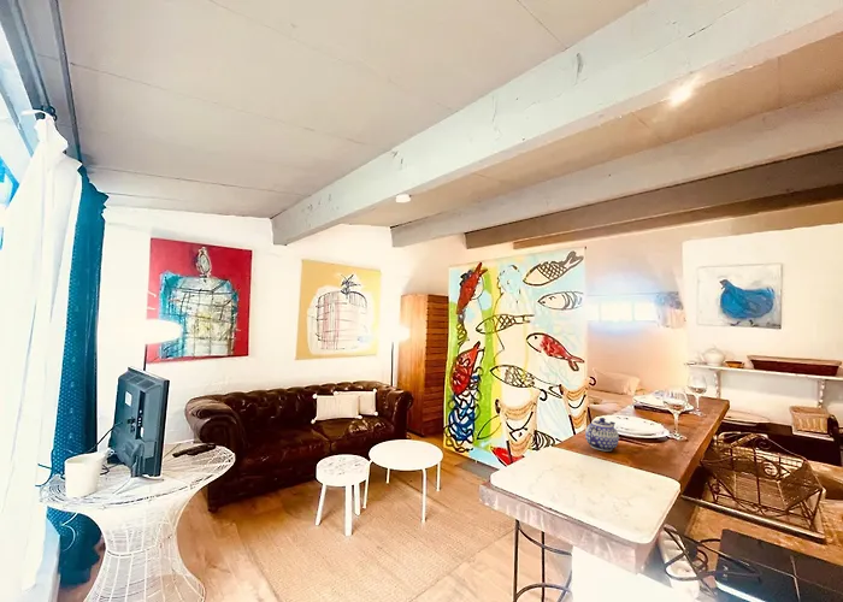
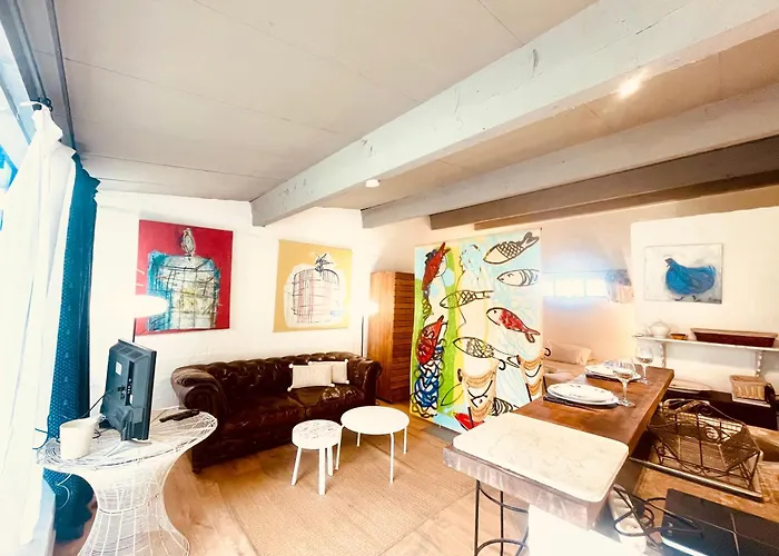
- teapot (601, 432)
